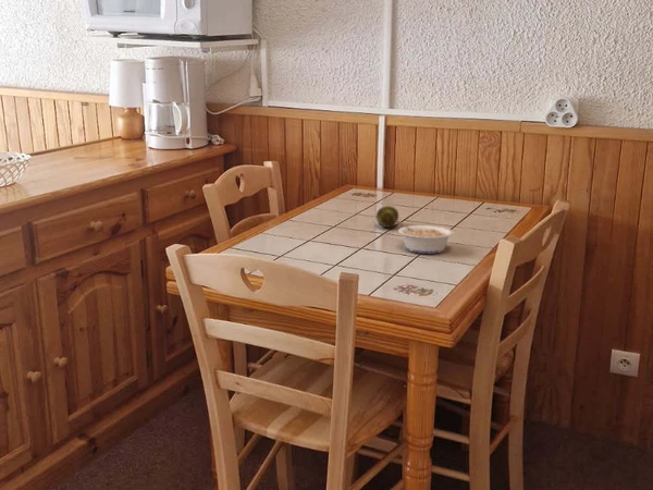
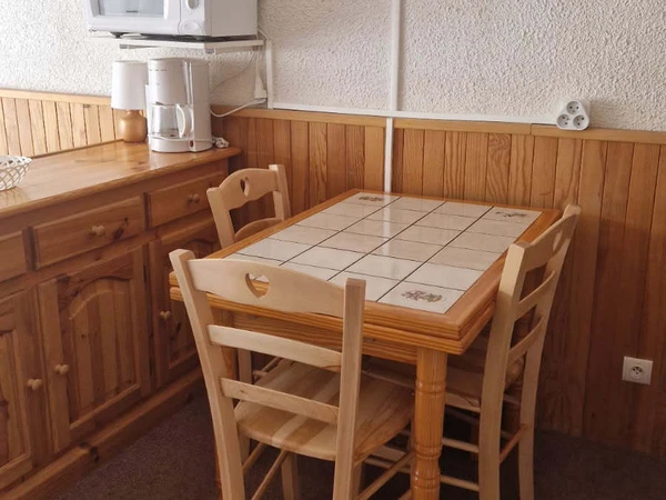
- legume (422, 237)
- fruit (386, 216)
